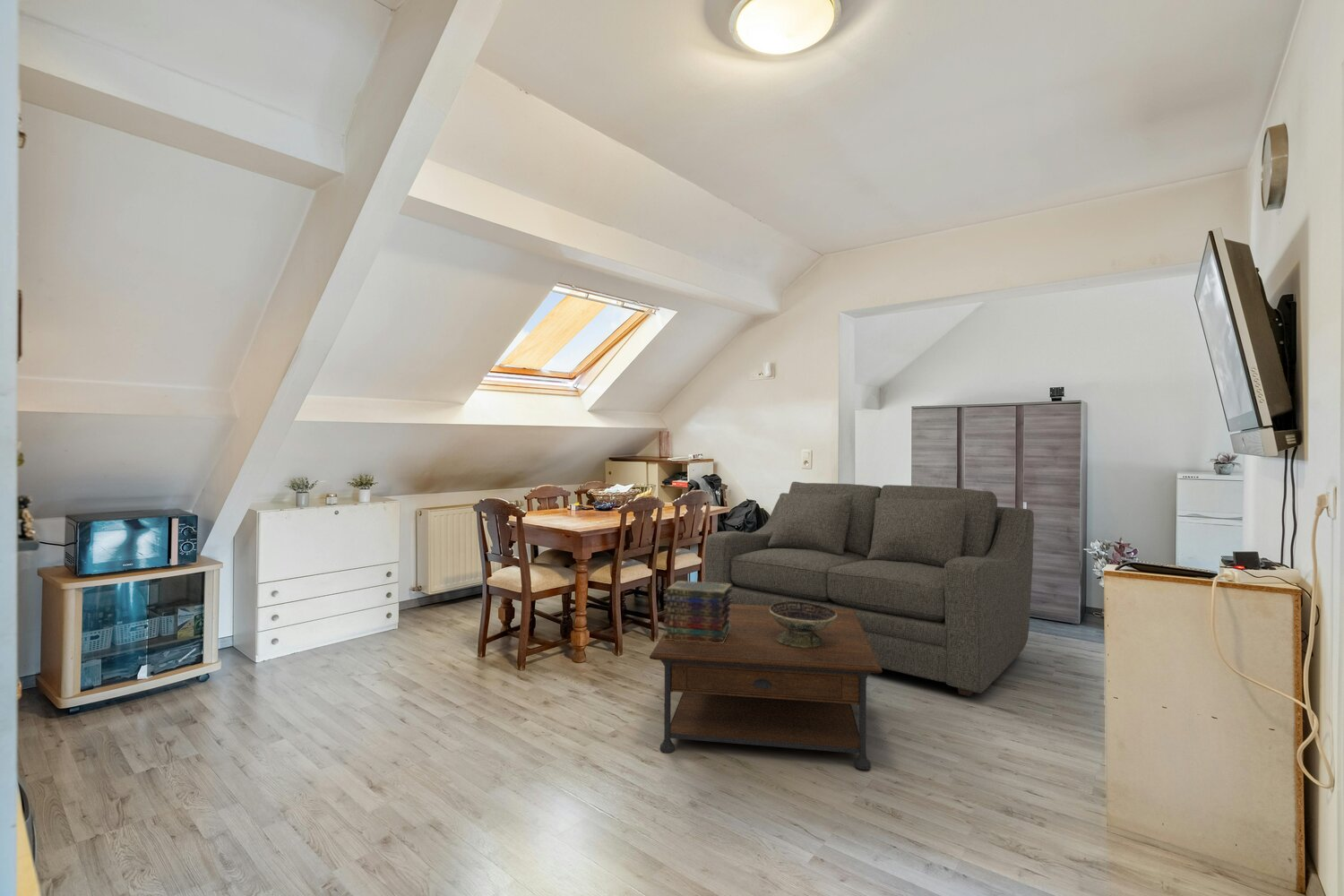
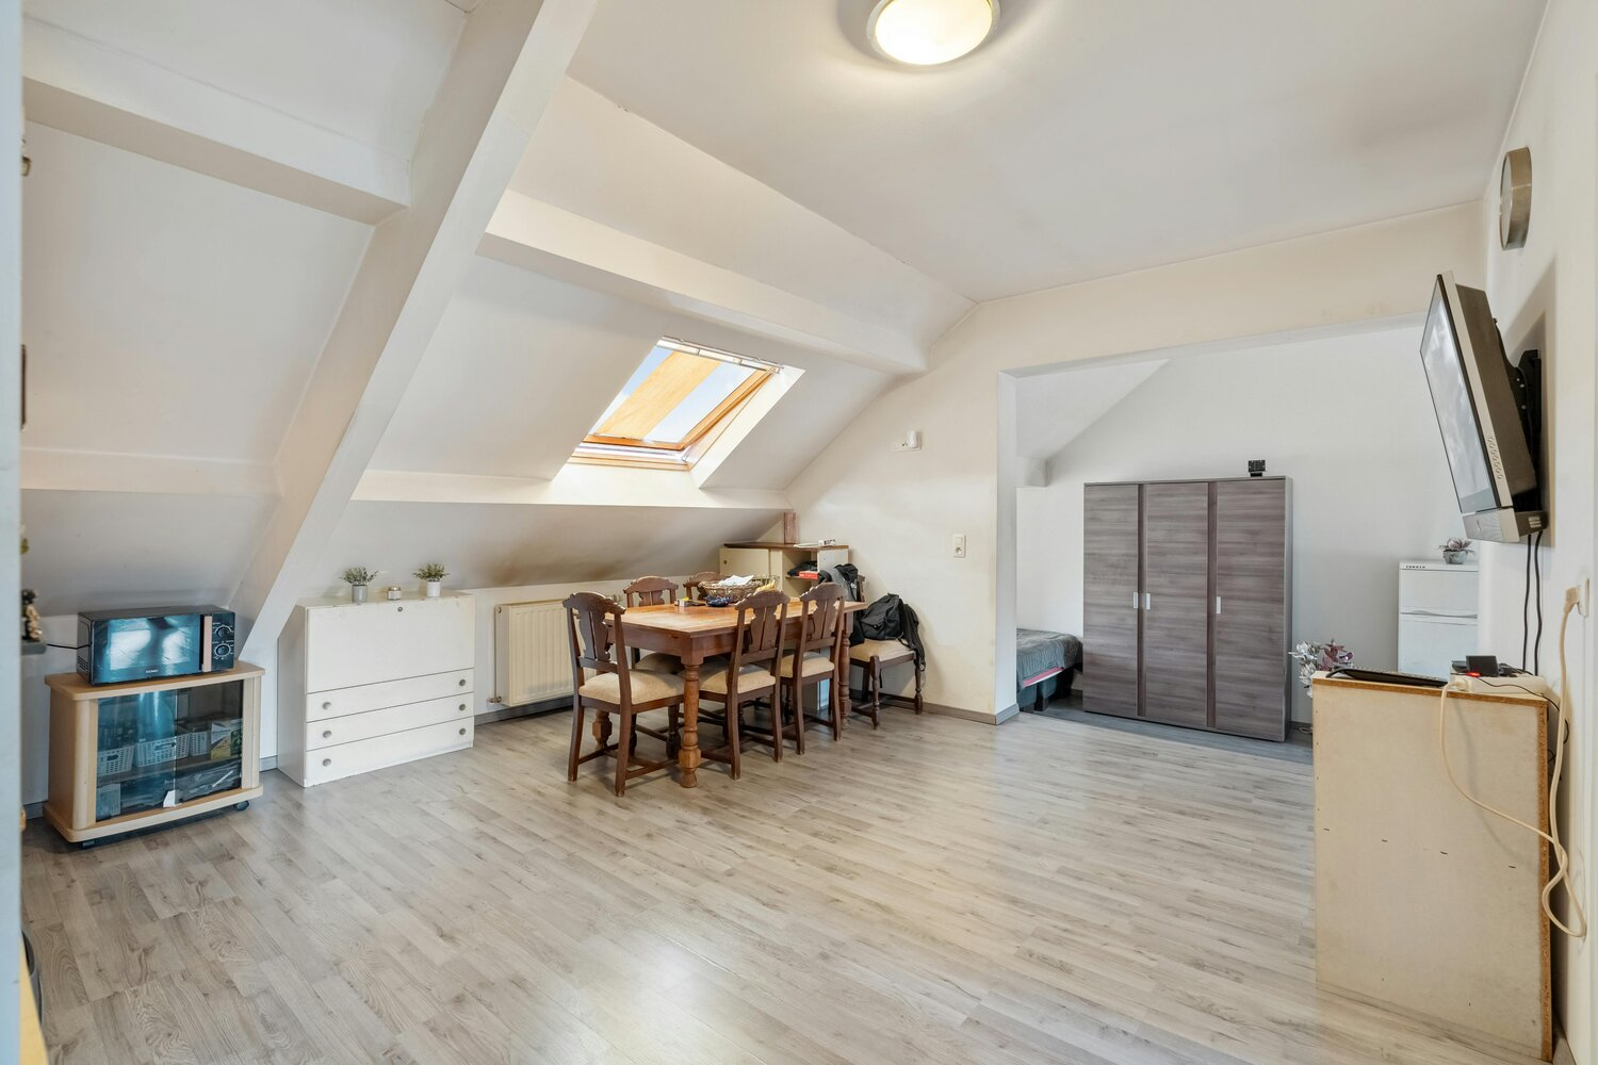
- decorative bowl (803, 624)
- sofa (862, 564)
- coffee table (764, 672)
- book stack (699, 610)
